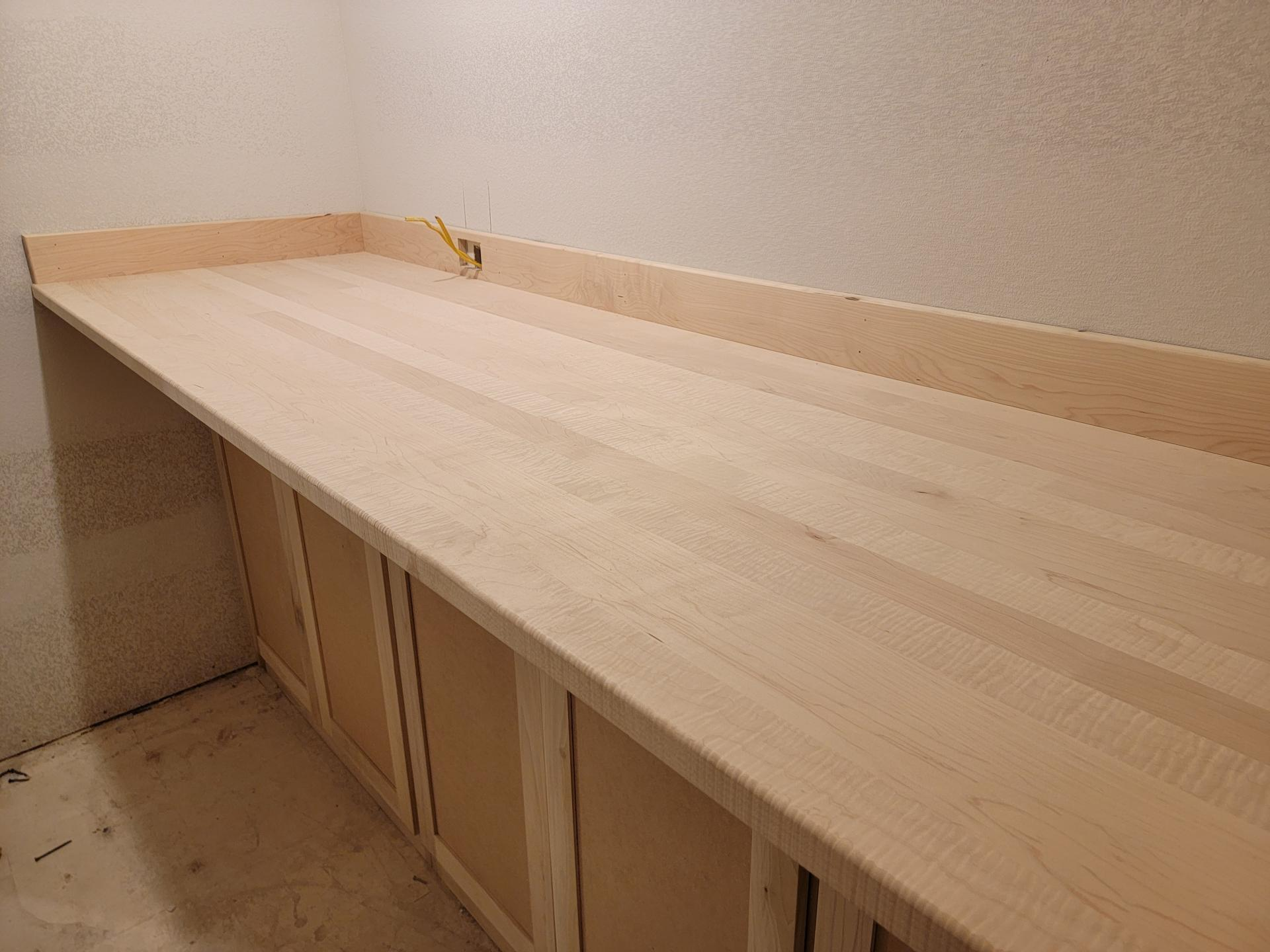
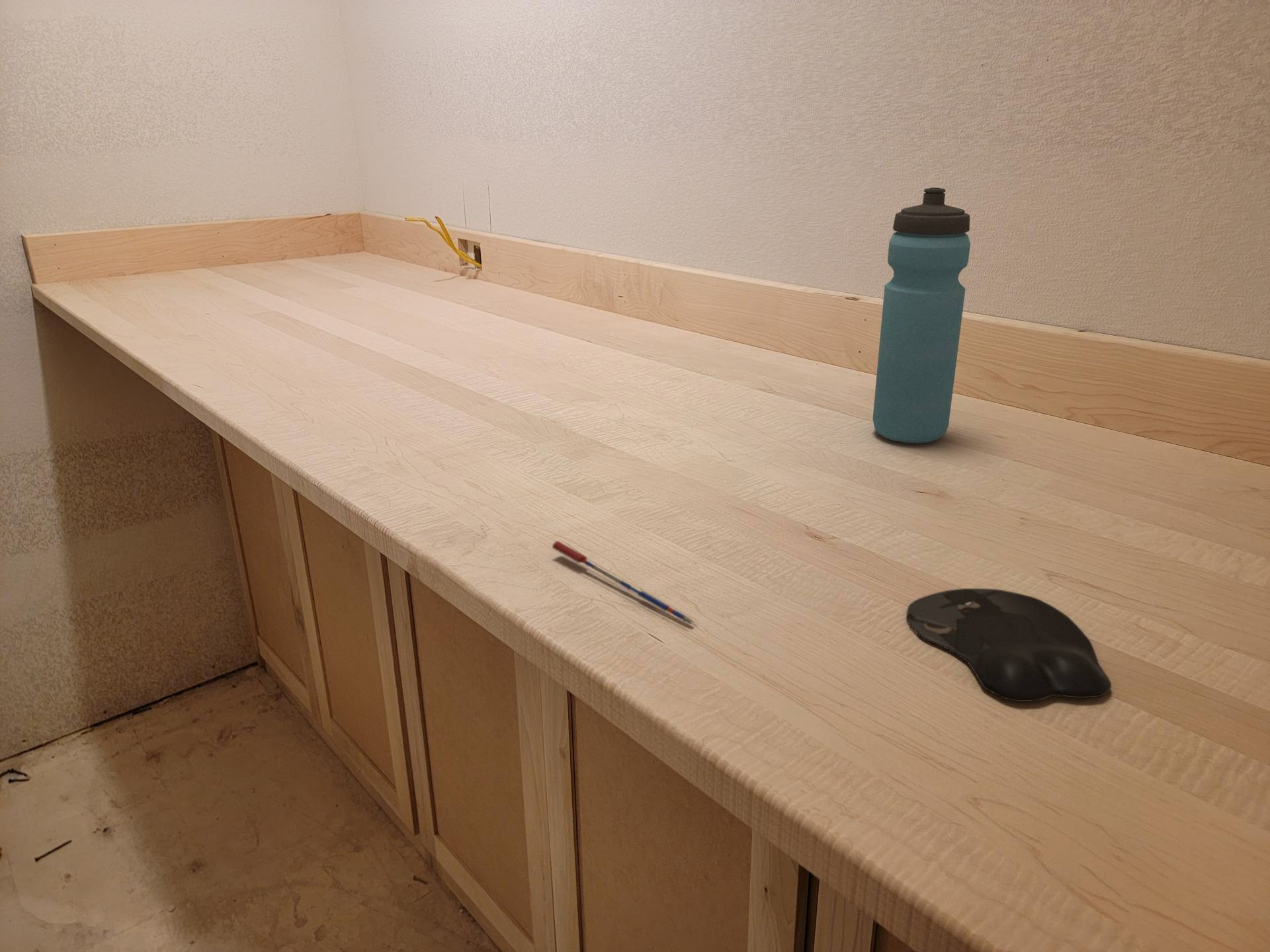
+ pen (619, 579)
+ water bottle (921, 317)
+ computer mouse (1003, 629)
